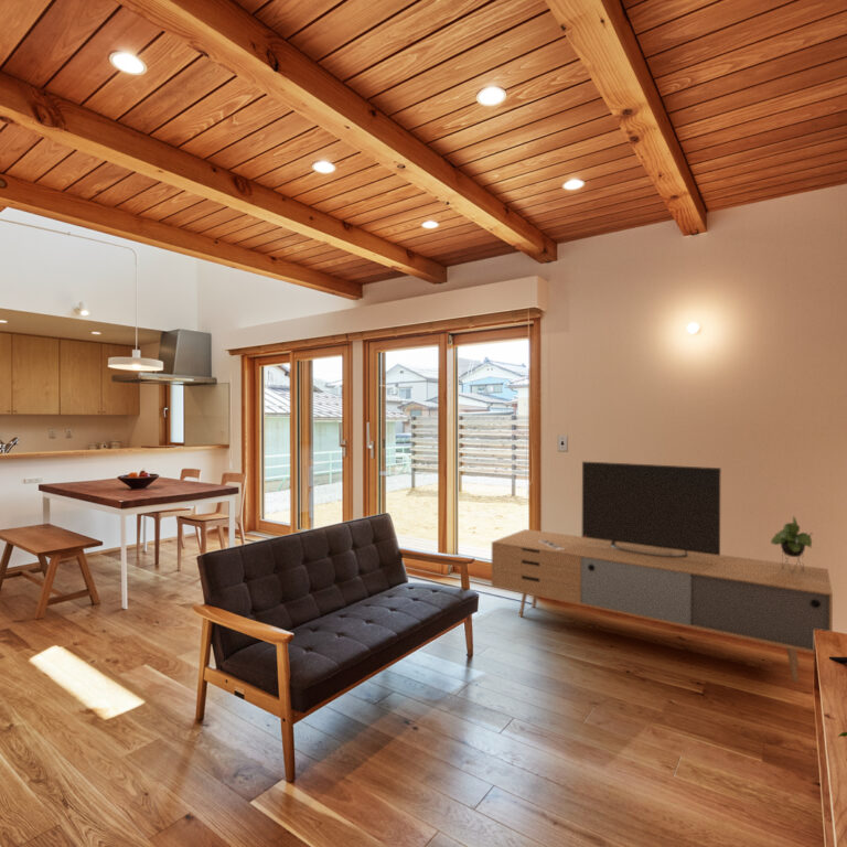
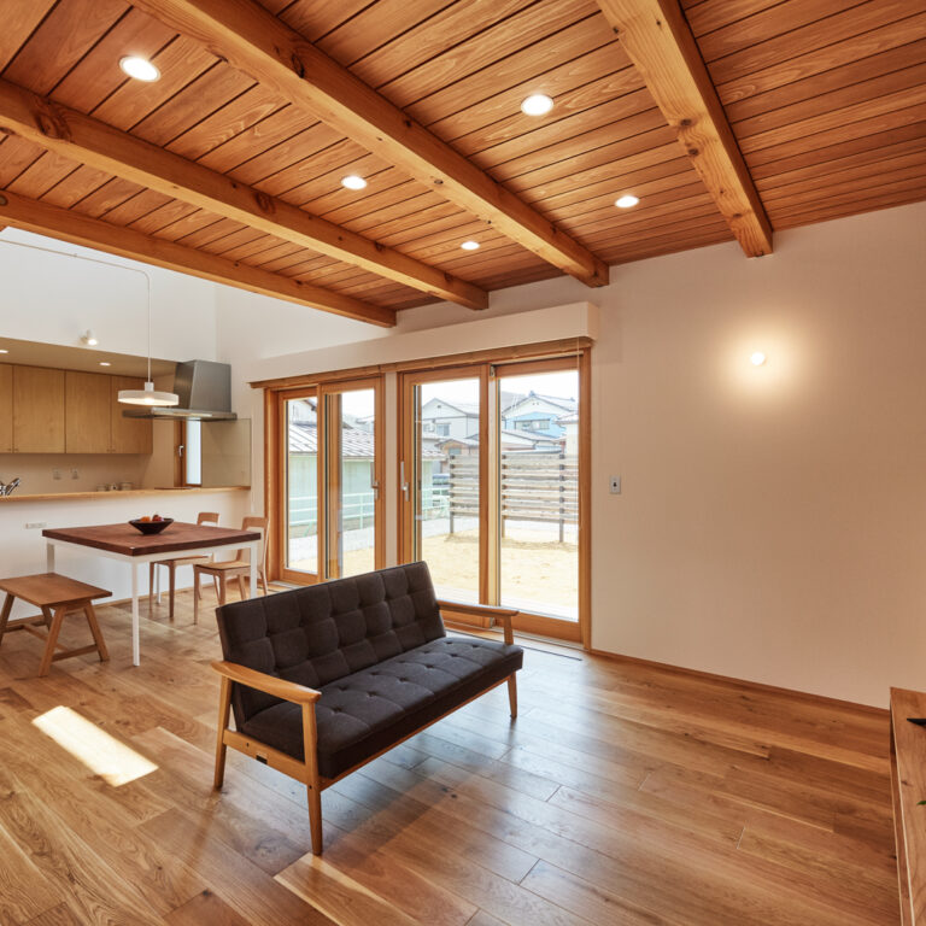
- media console (644, 550)
